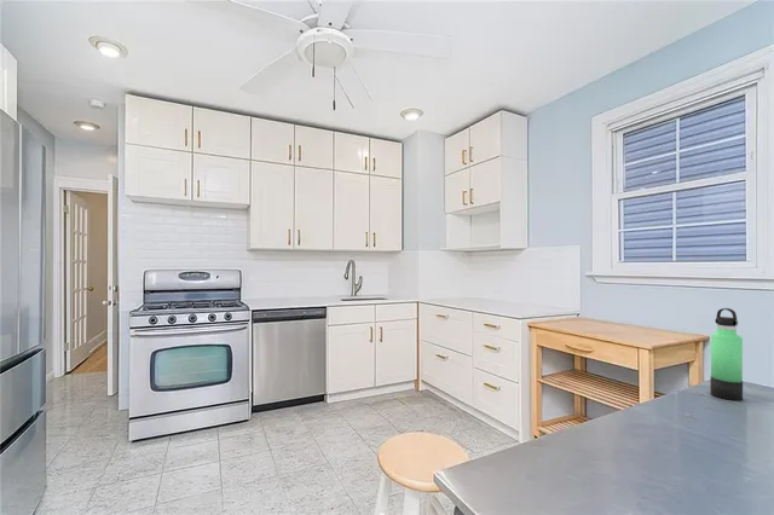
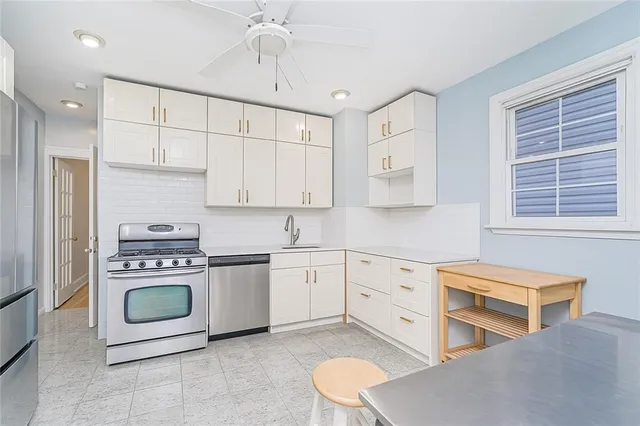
- thermos bottle (726, 352)
